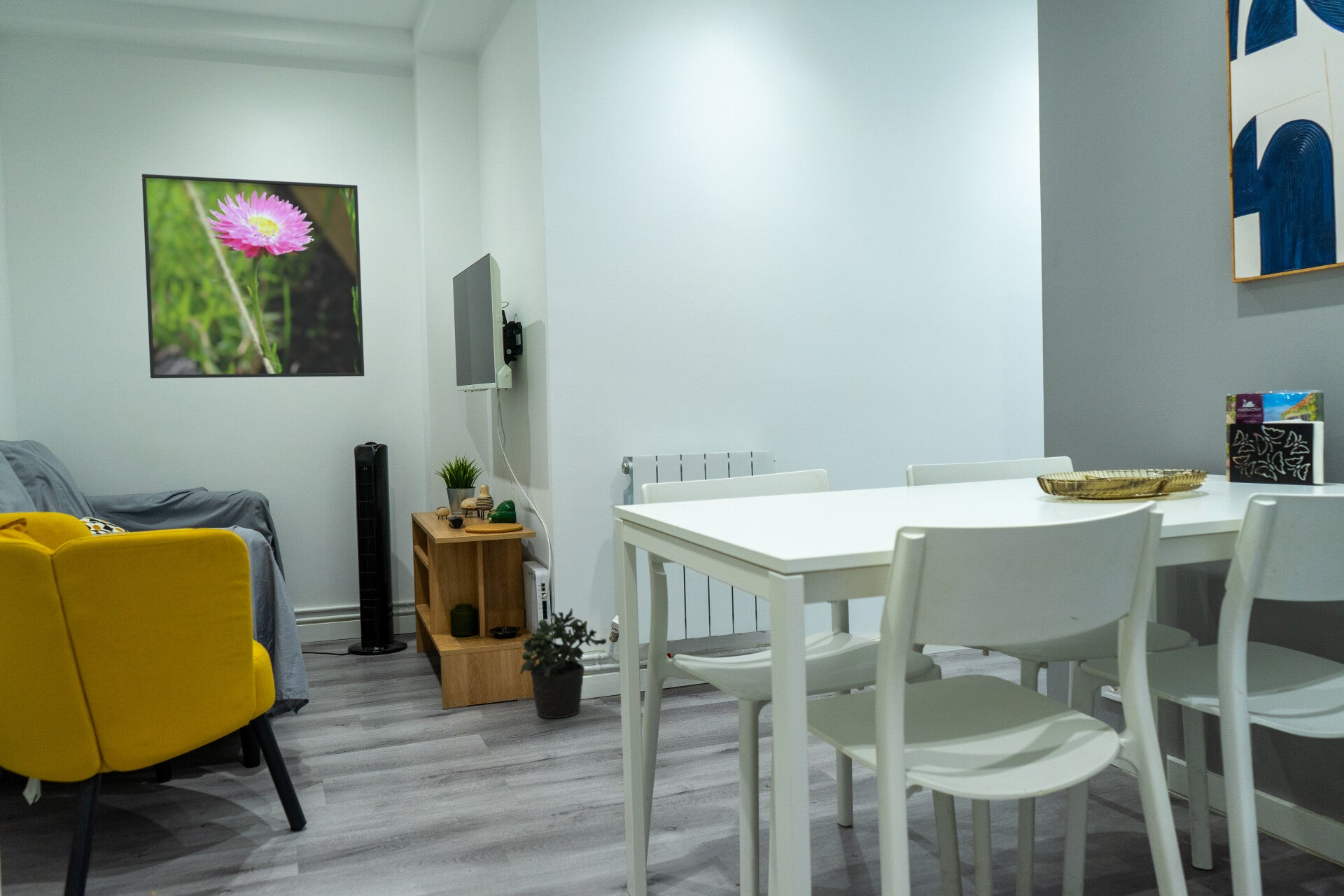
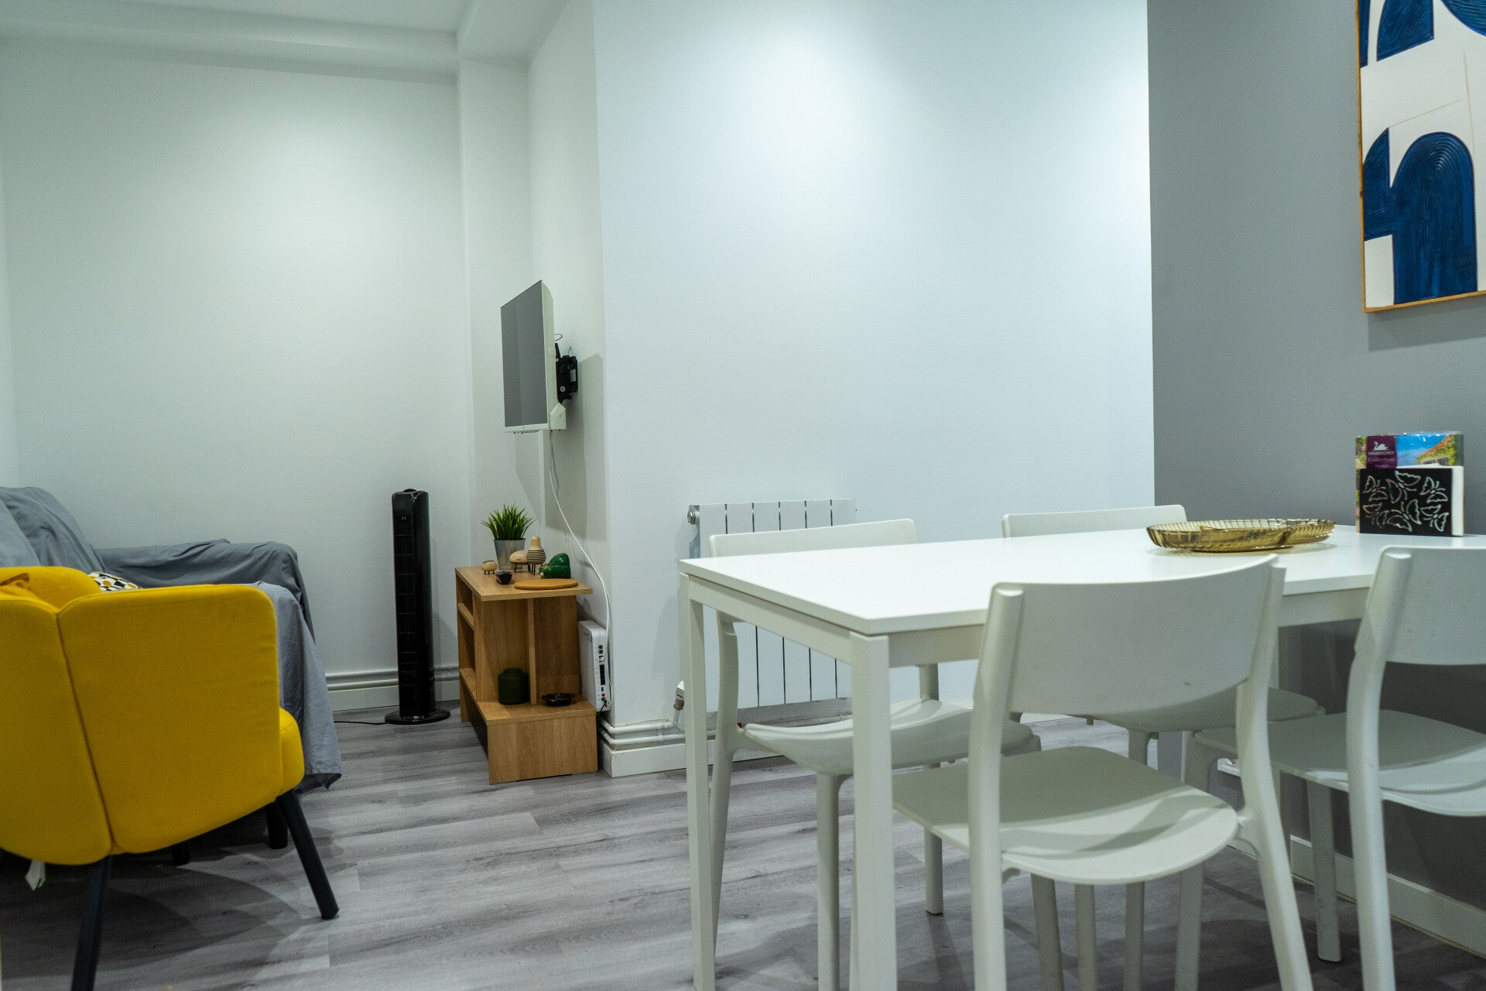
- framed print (257, 279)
- potted plant (561, 660)
